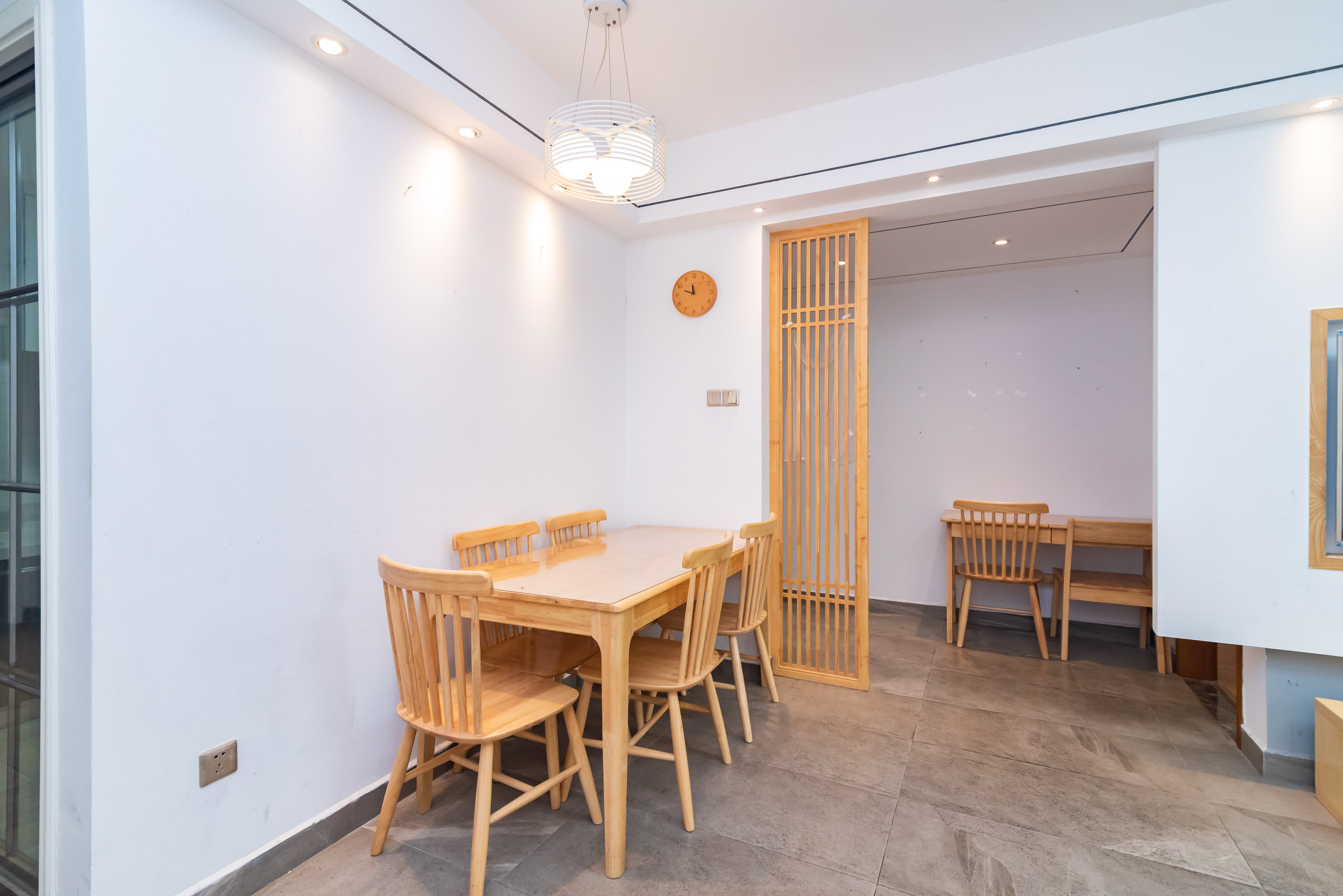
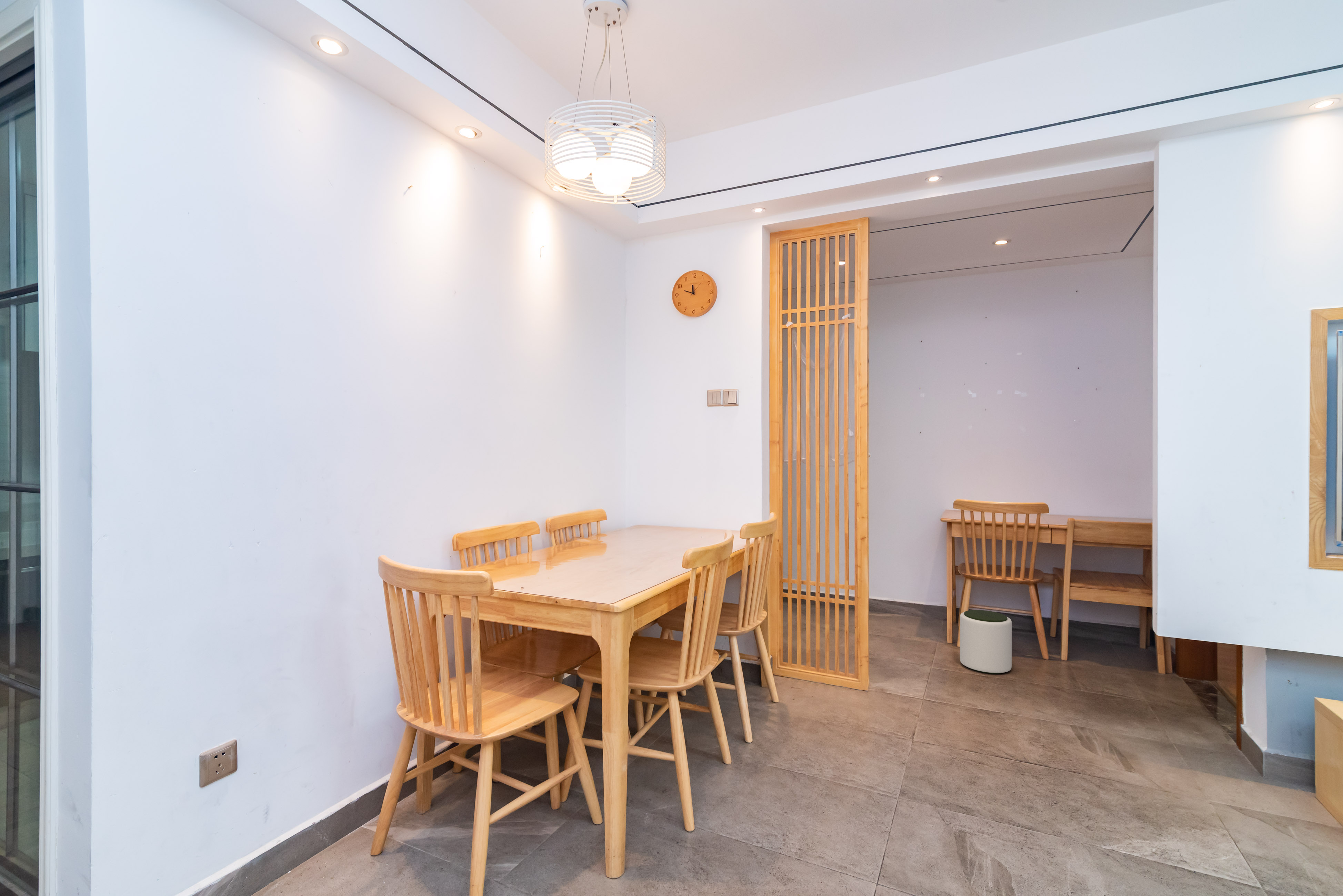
+ plant pot (985, 641)
